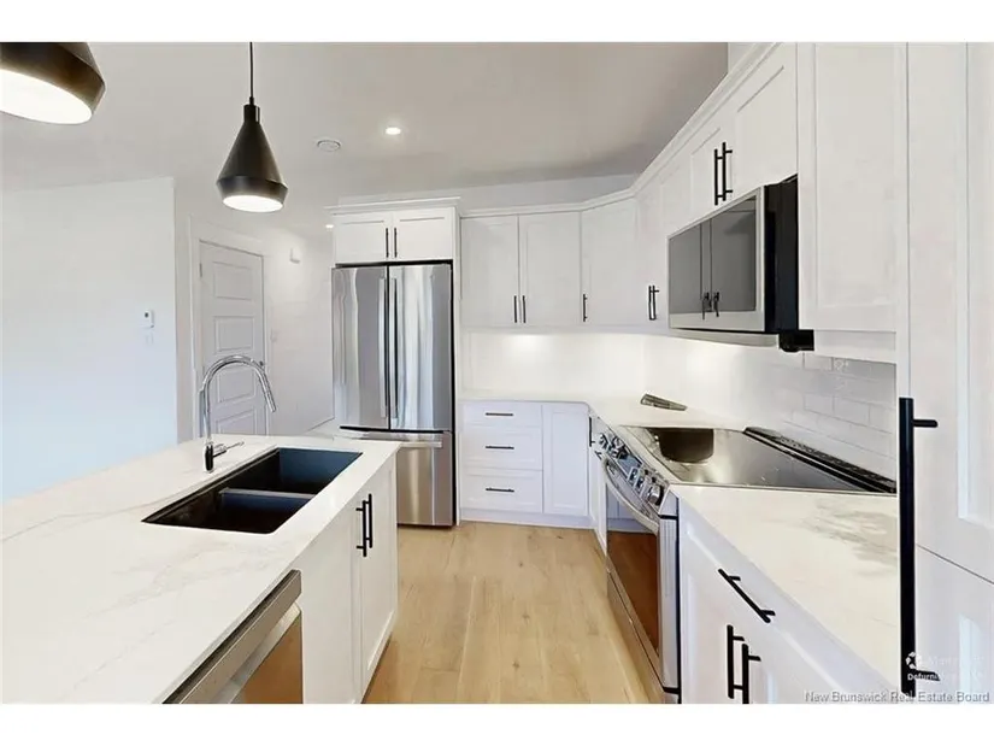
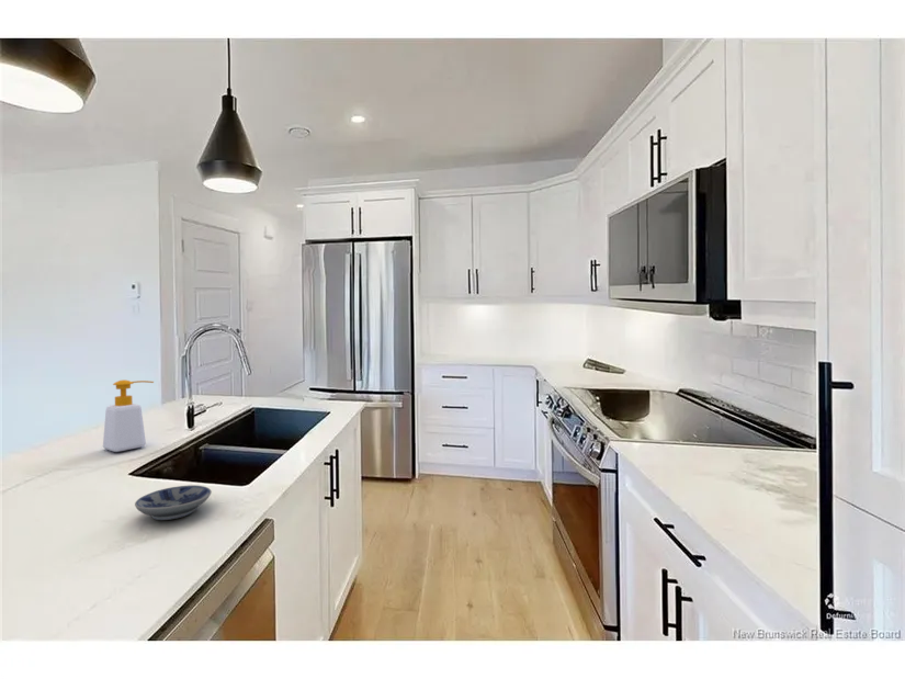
+ bowl (174, 503)
+ soap bottle (131, 412)
